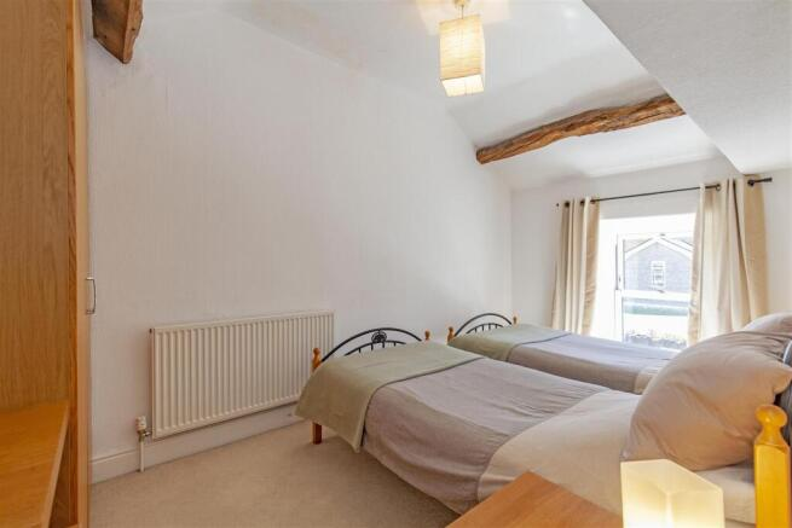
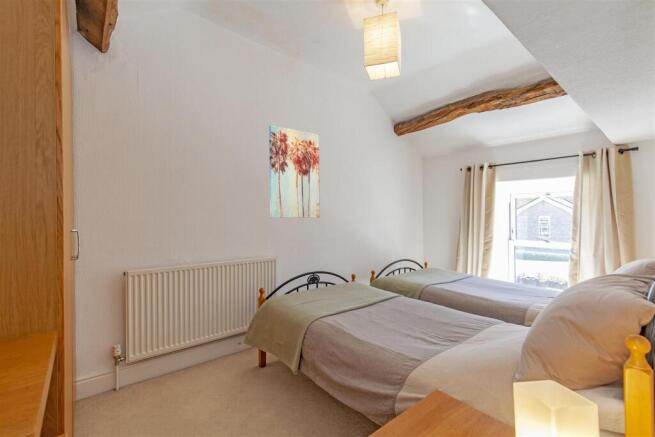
+ wall art (295, 174)
